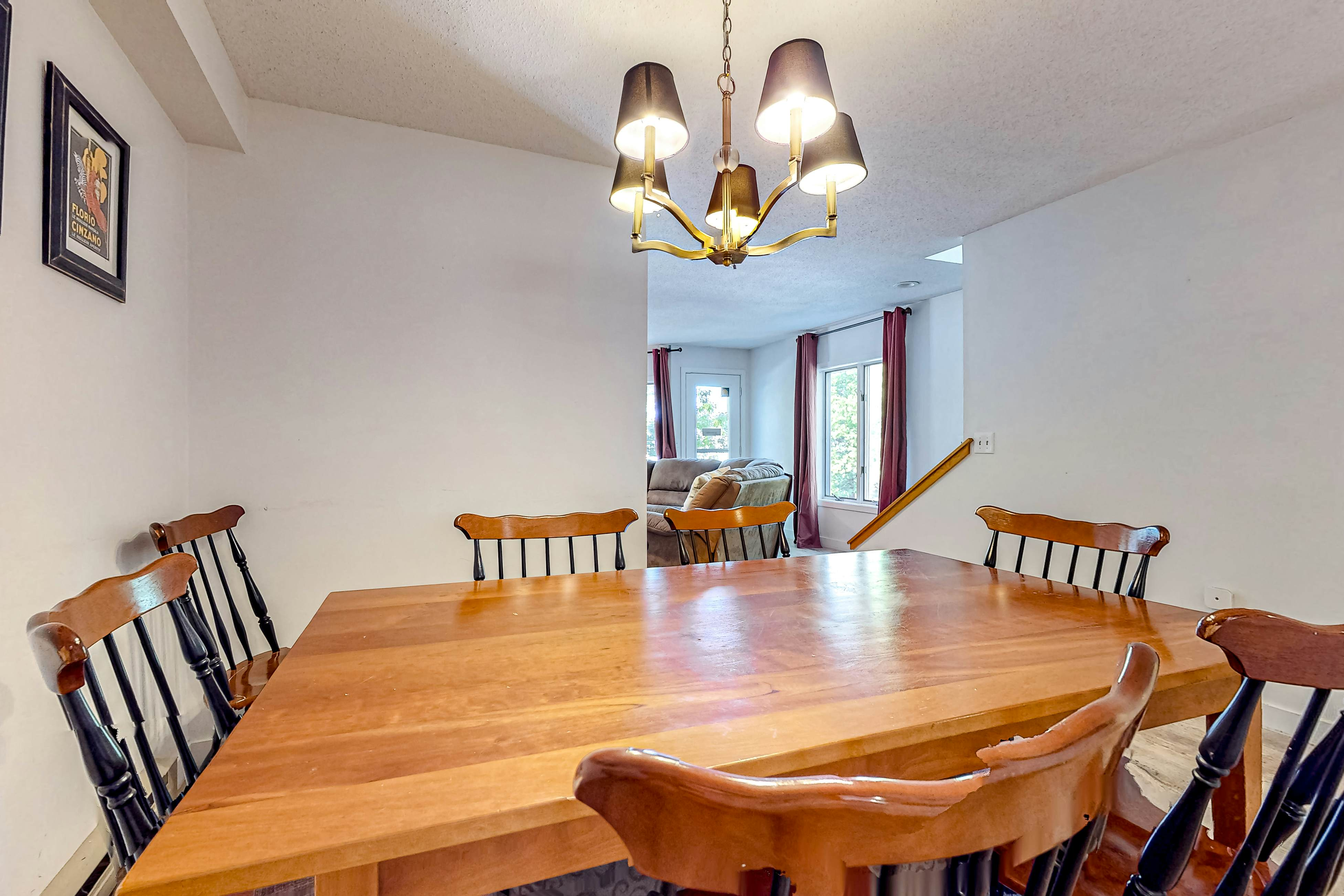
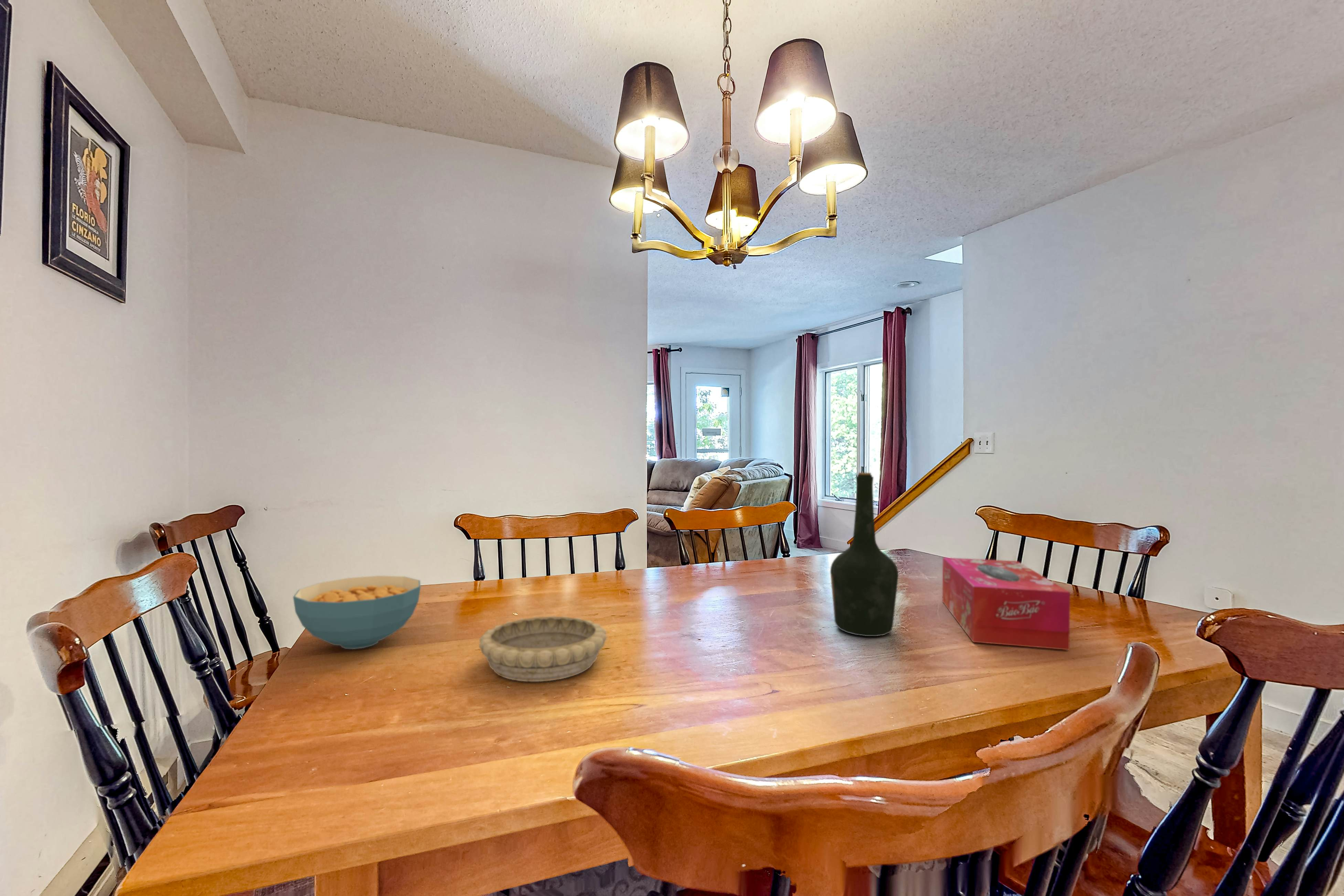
+ bottle (864, 551)
+ decorative bowl (544, 647)
+ cereal bowl (360, 616)
+ tissue box (998, 597)
